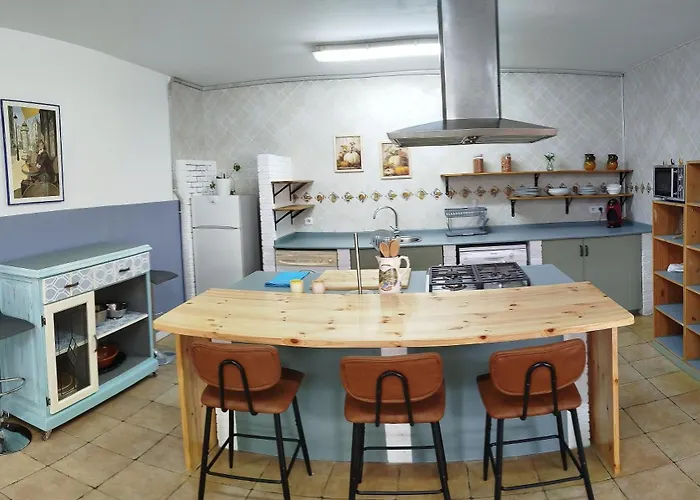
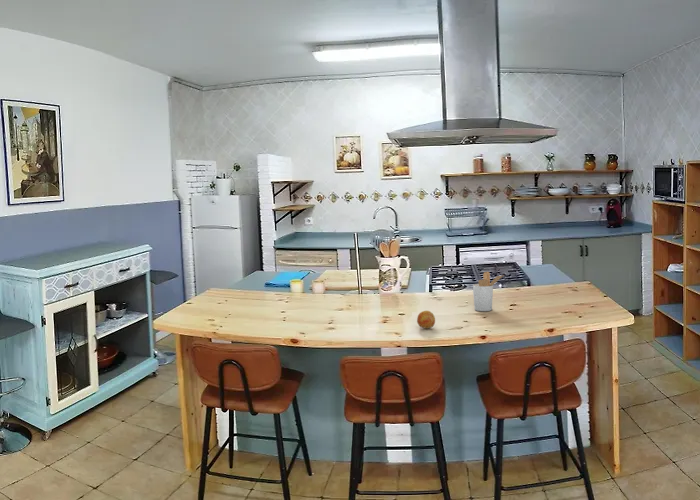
+ fruit (426, 319)
+ utensil holder (488, 291)
